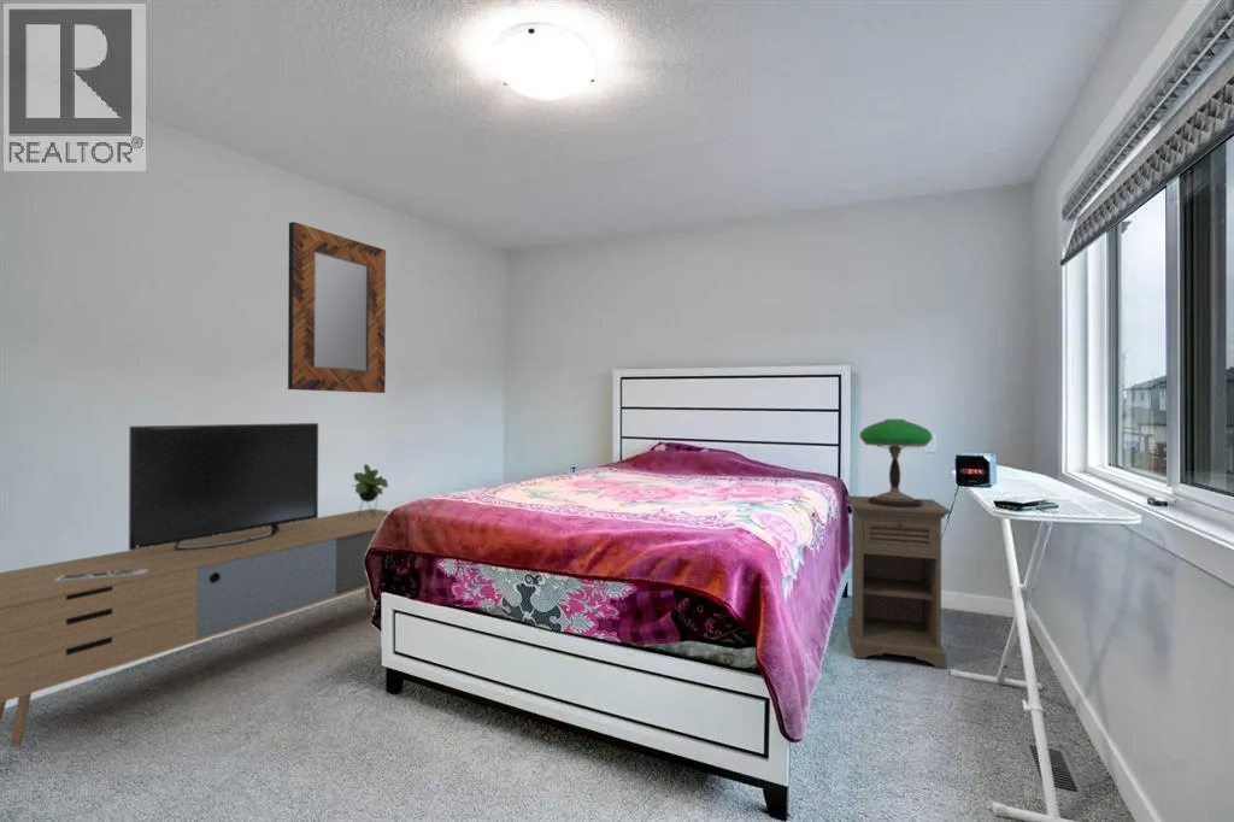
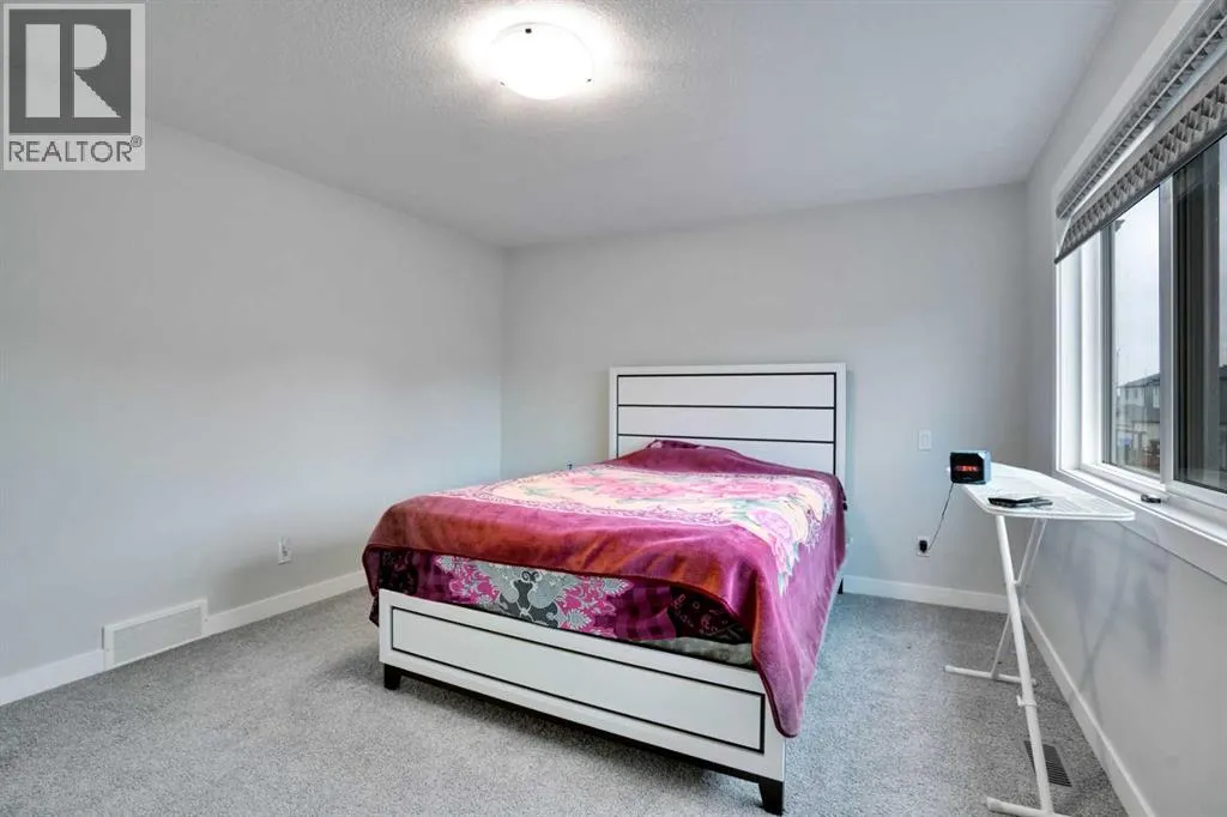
- media console (239, 539)
- nightstand (893, 575)
- table lamp (894, 460)
- home mirror (340, 313)
